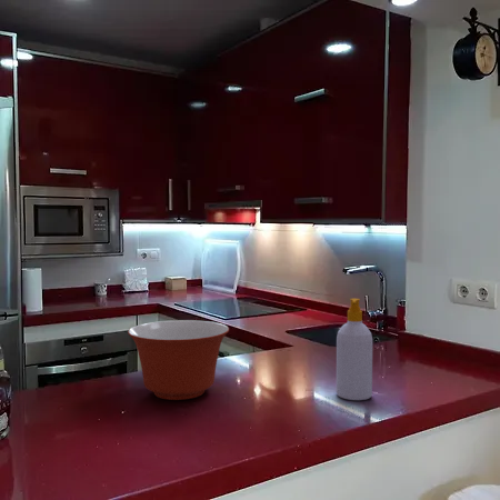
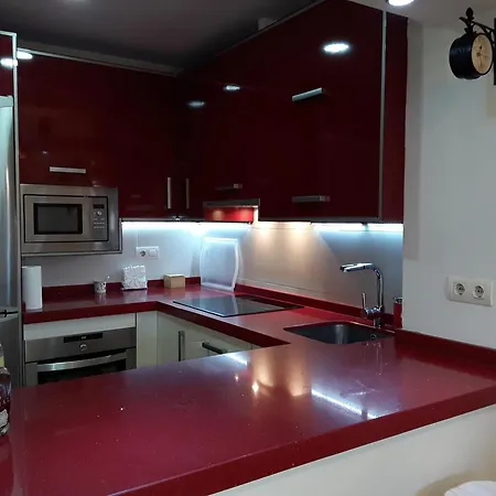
- soap bottle (353, 347)
- mixing bowl (179, 360)
